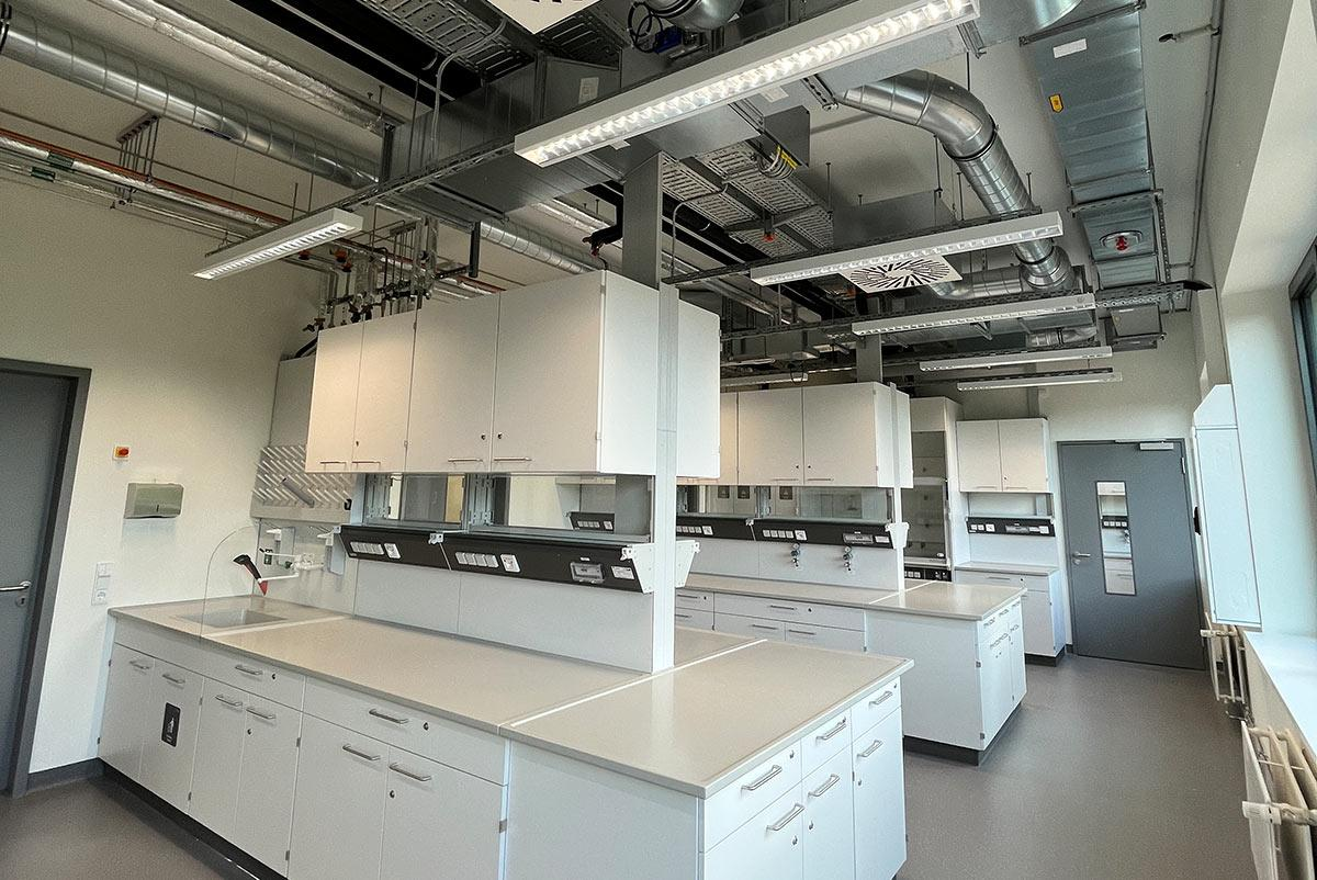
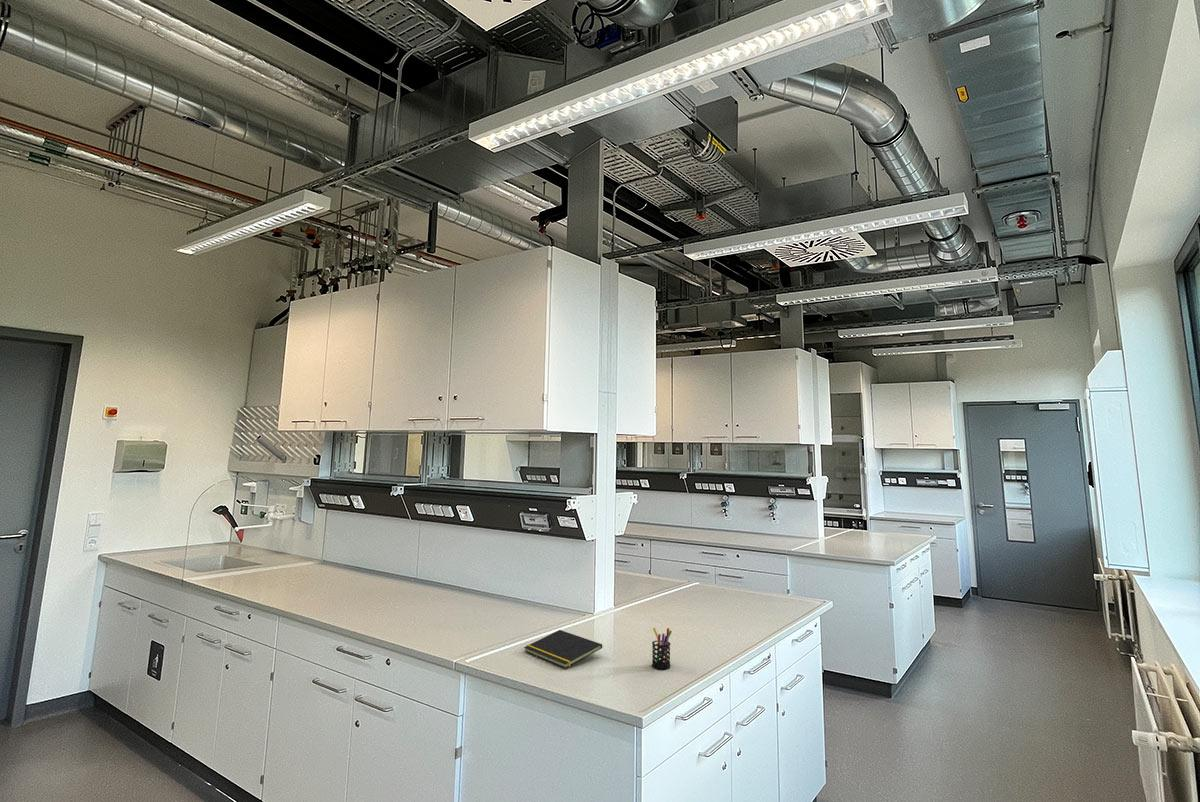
+ notepad (562, 647)
+ pen holder (663, 645)
